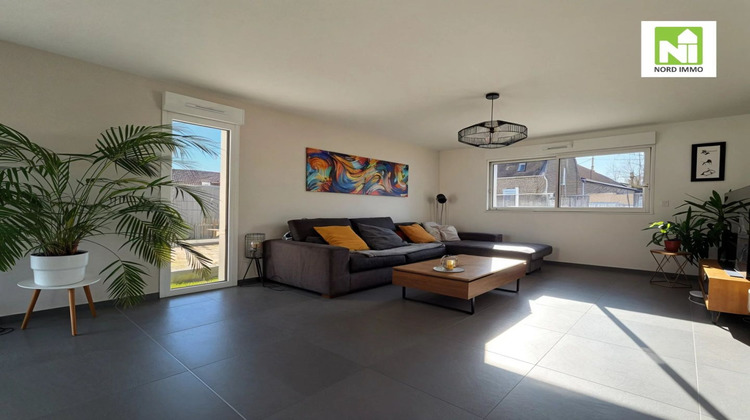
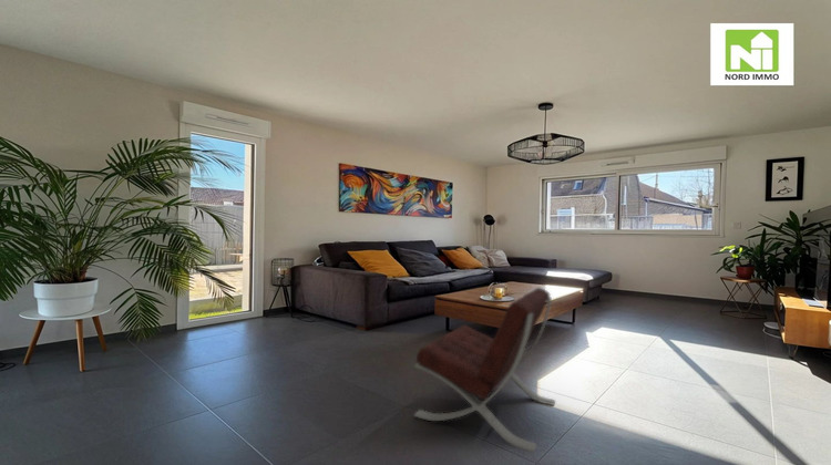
+ lounge chair (489, 349)
